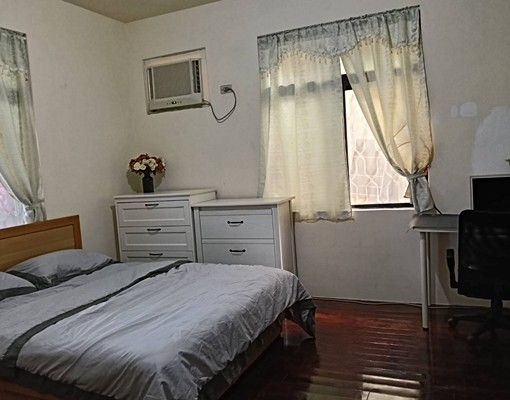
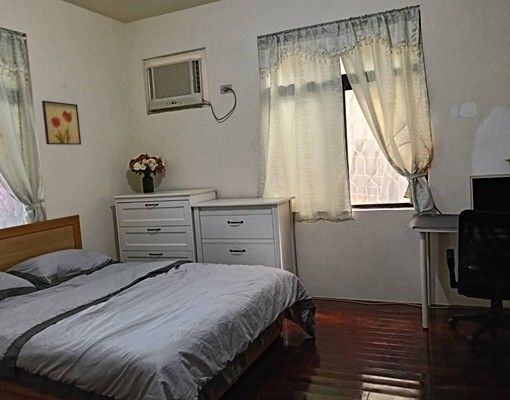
+ wall art (61, 123)
